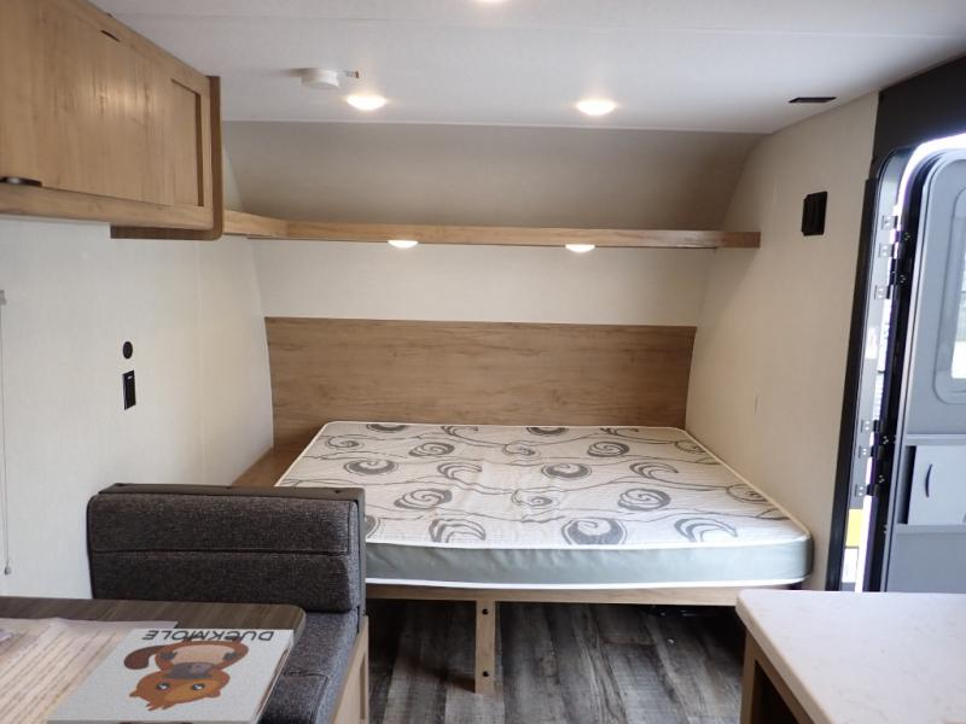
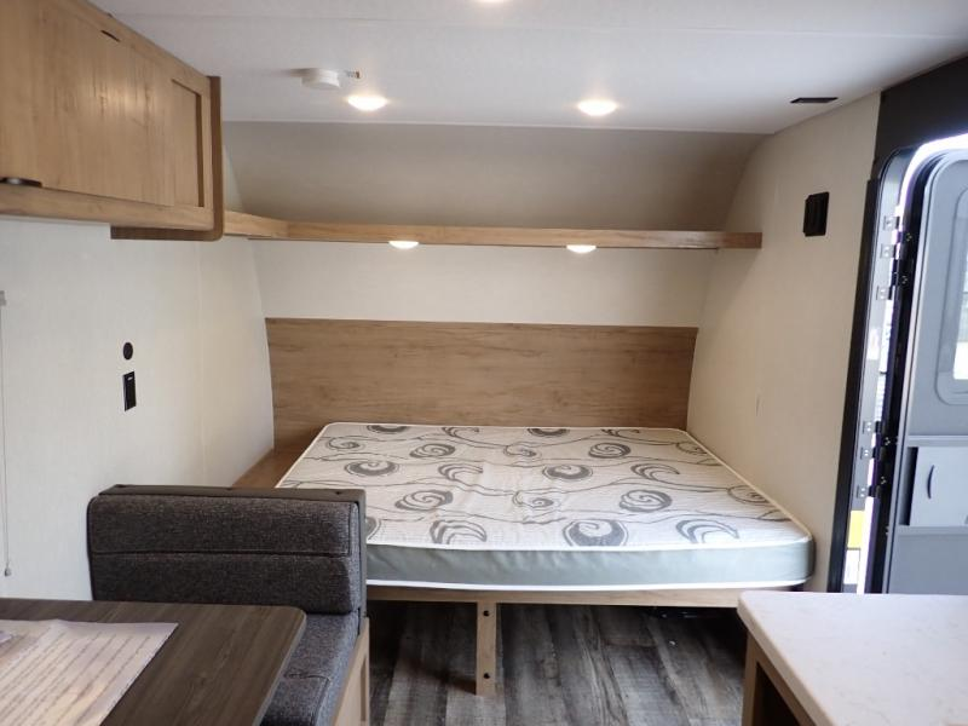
- board game (185, 677)
